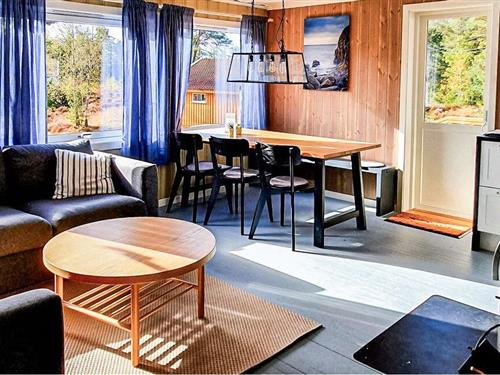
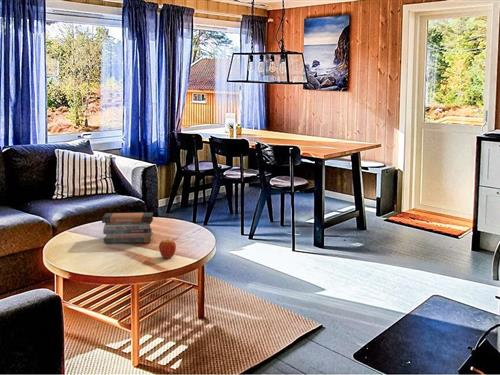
+ book stack (128, 227)
+ fruit (167, 247)
